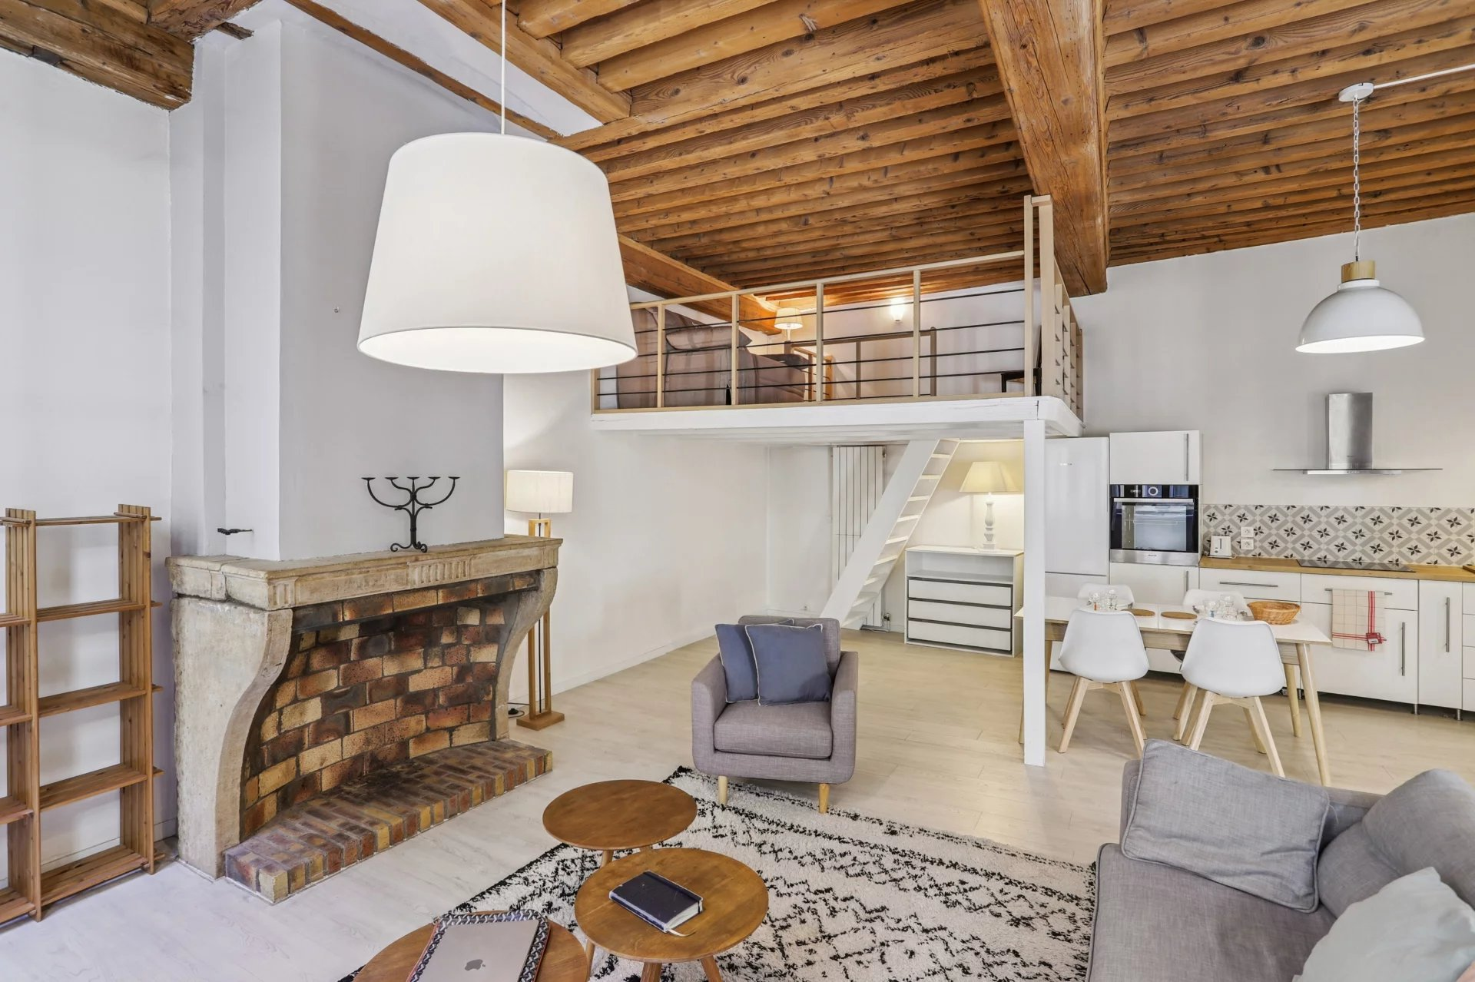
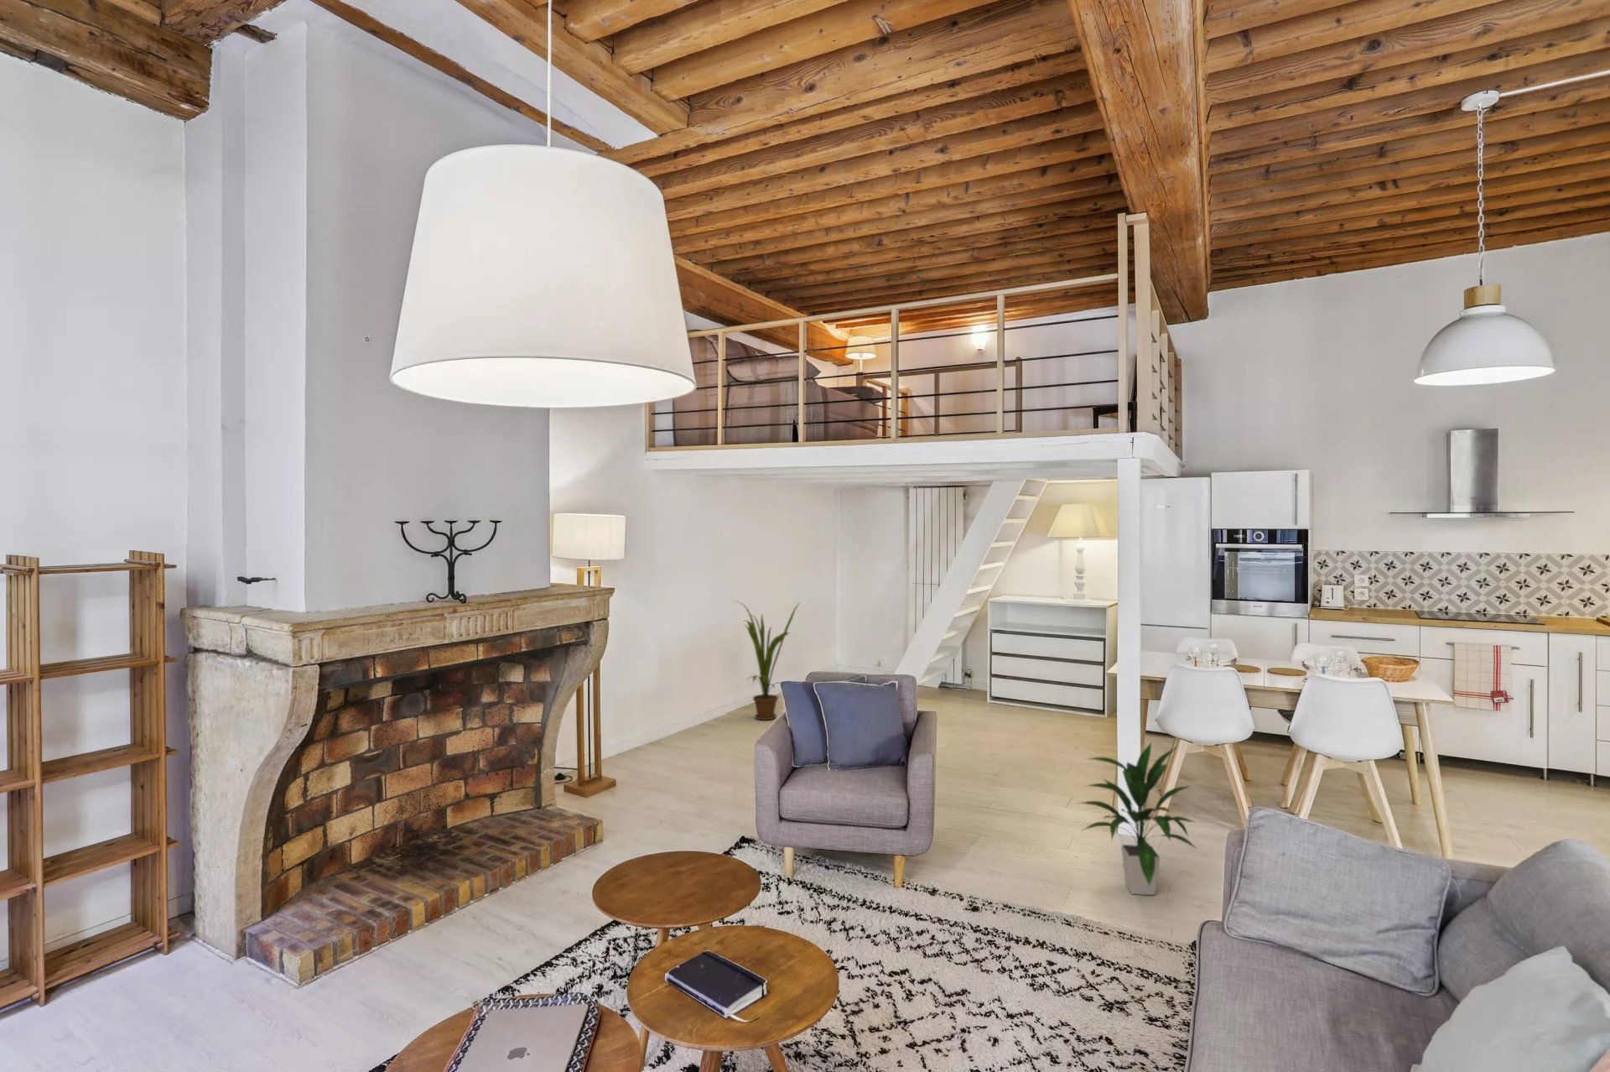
+ house plant (758, 659)
+ indoor plant (1139, 818)
